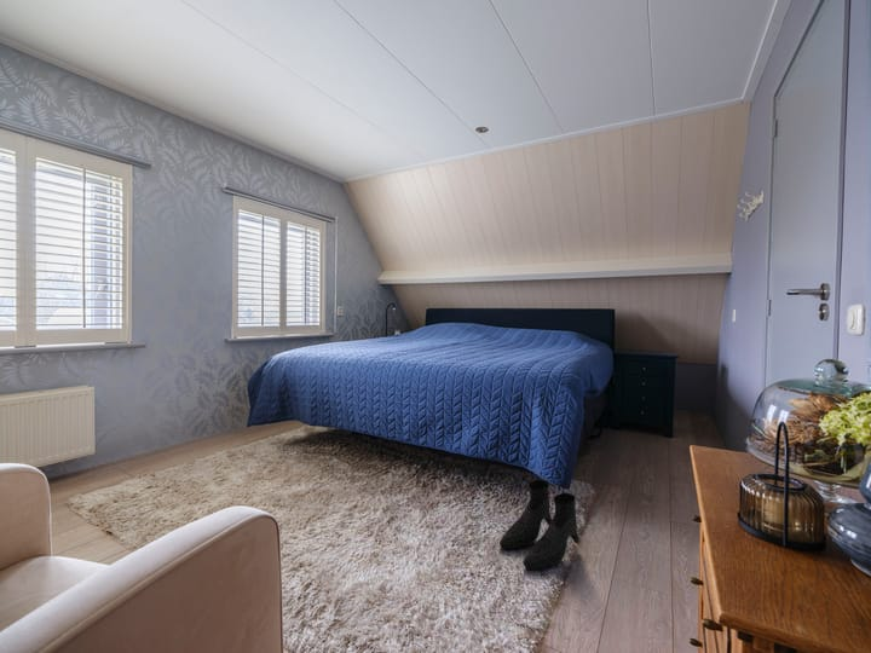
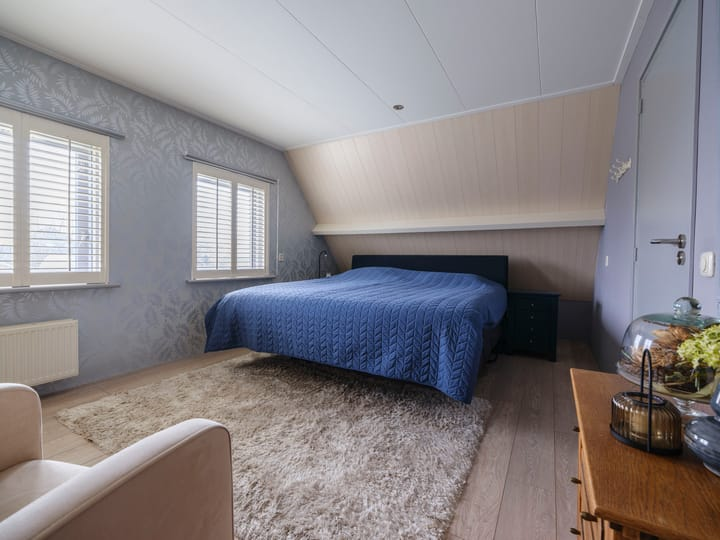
- boots (540, 519)
